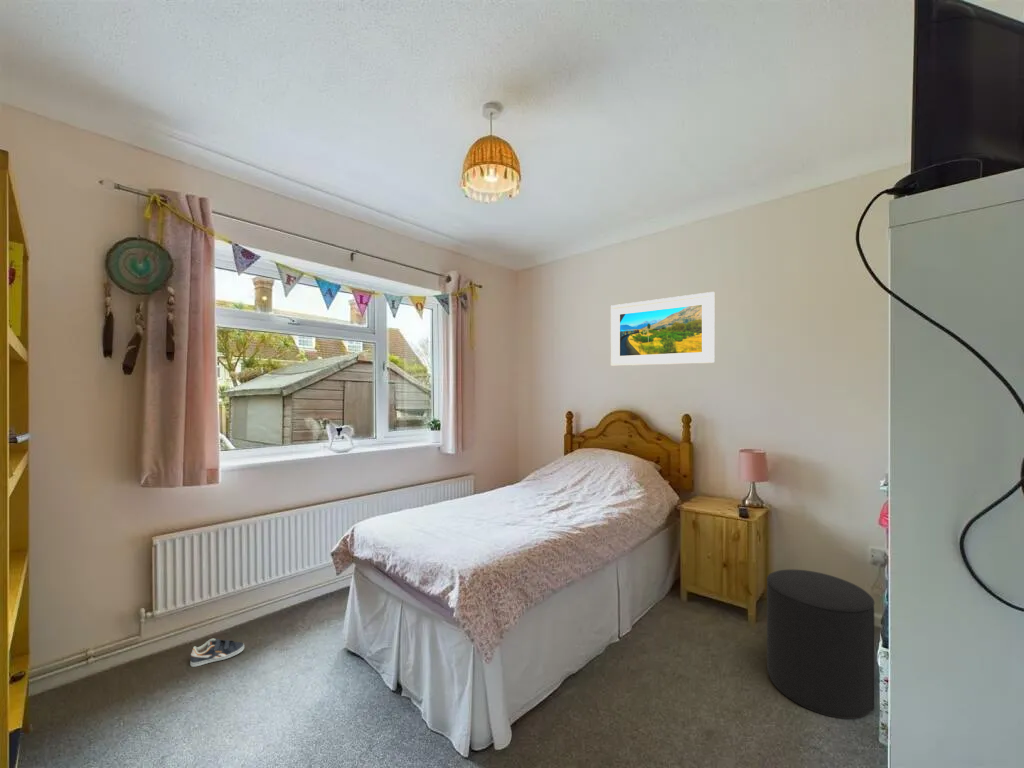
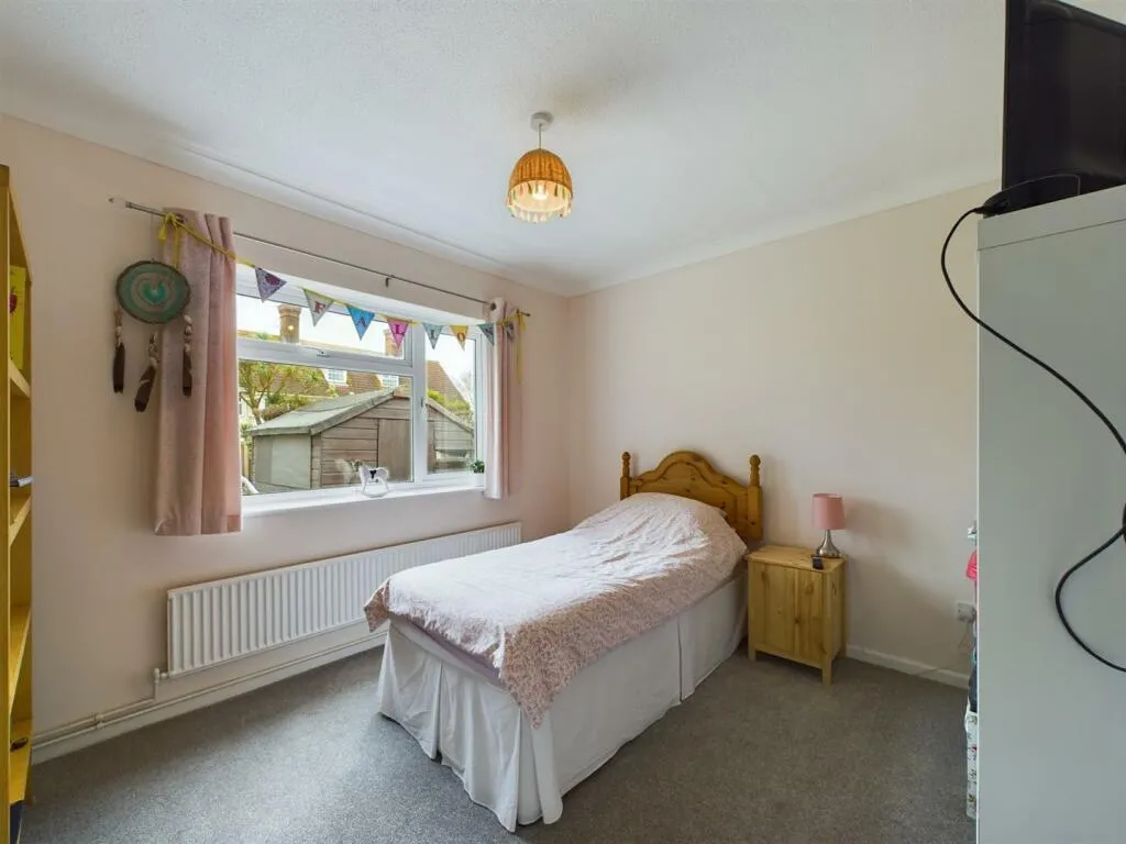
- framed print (658, 332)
- stool (817, 635)
- sneaker (218, 648)
